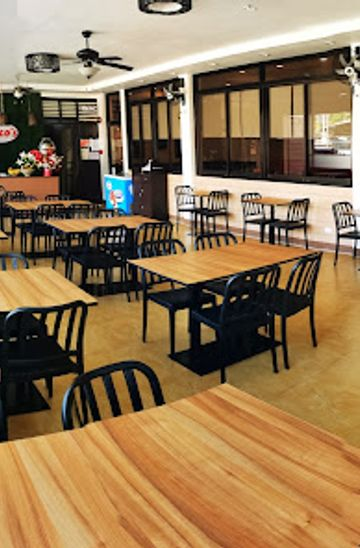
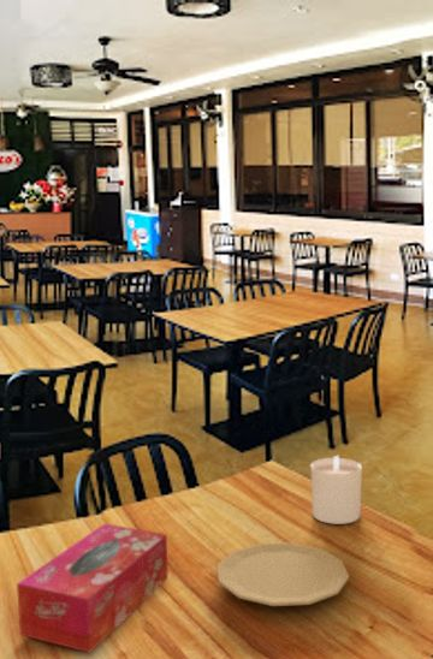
+ candle (336, 485)
+ plate (281, 577)
+ tissue box (97, 581)
